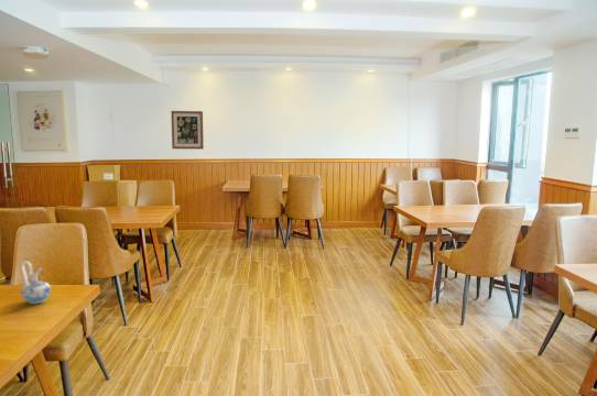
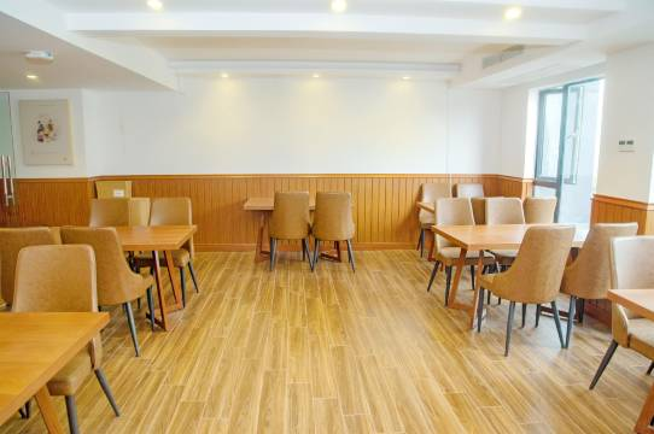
- ceramic pitcher (35, 280)
- wall art (187, 130)
